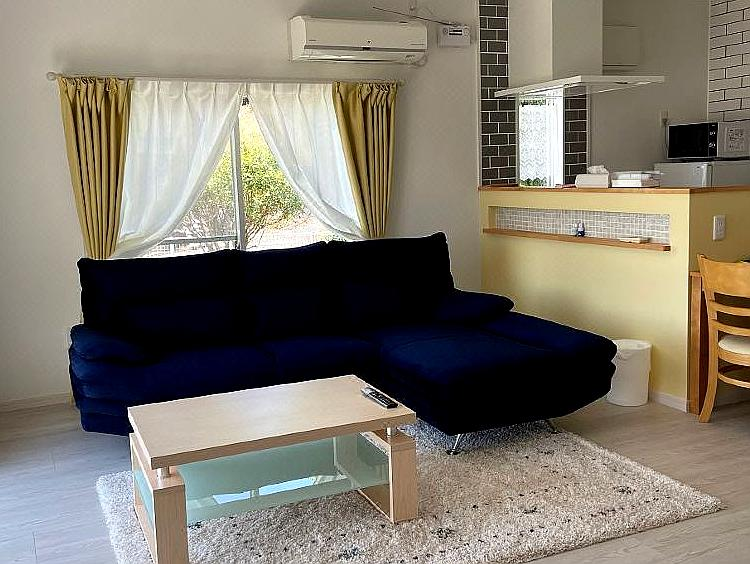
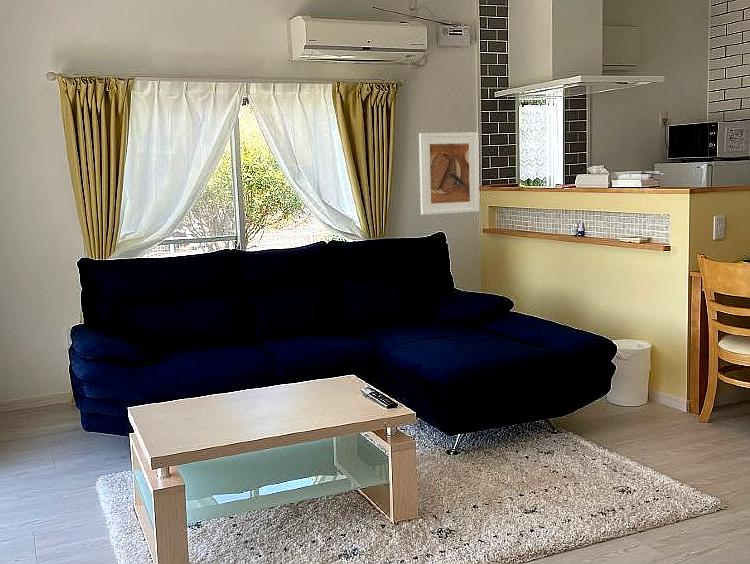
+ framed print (449, 173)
